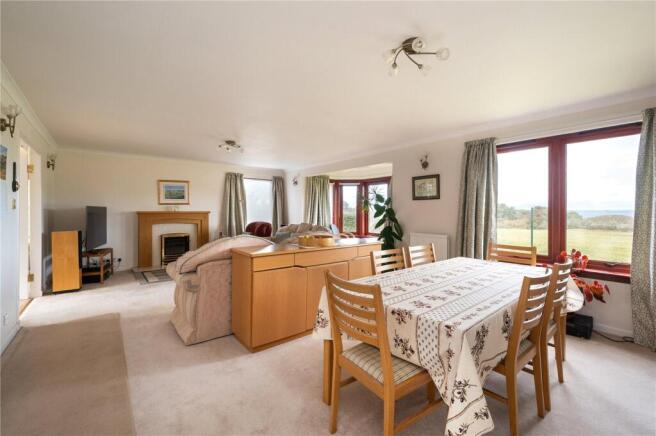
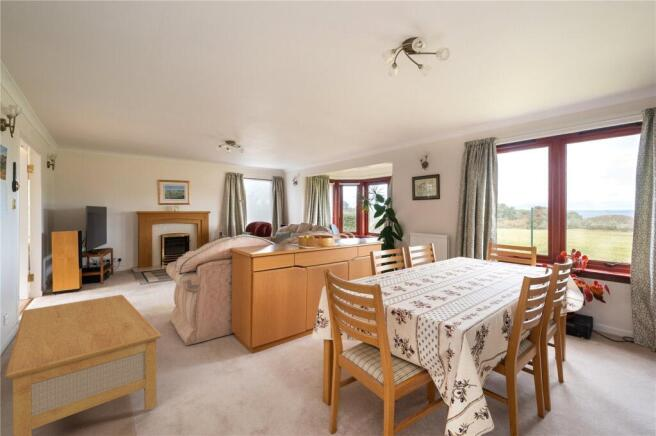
+ coffee table (84, 352)
